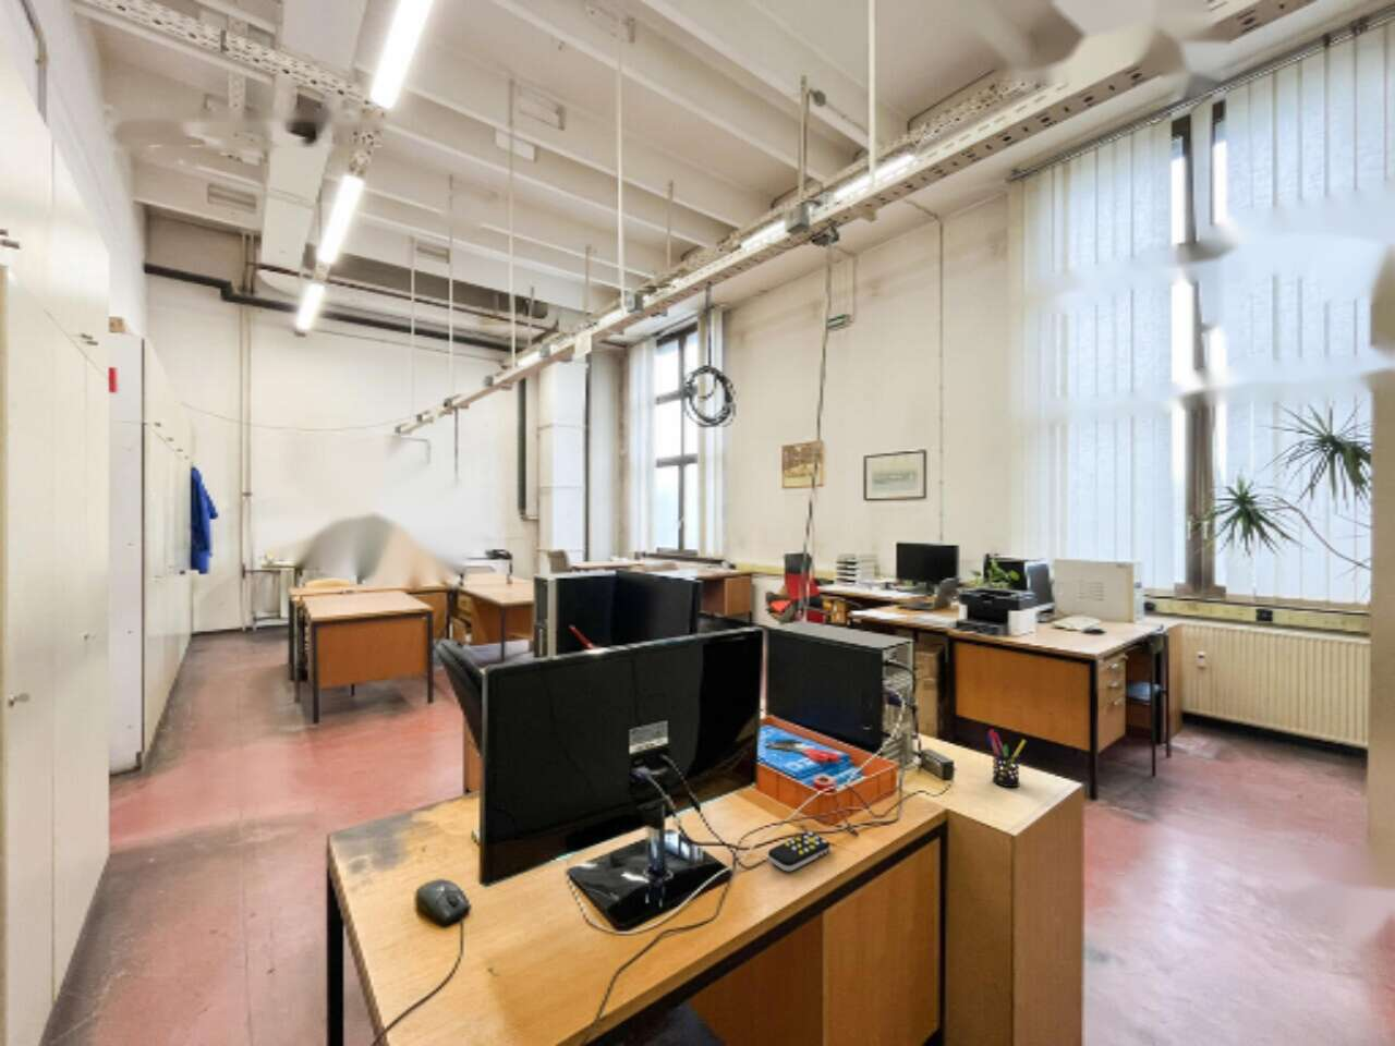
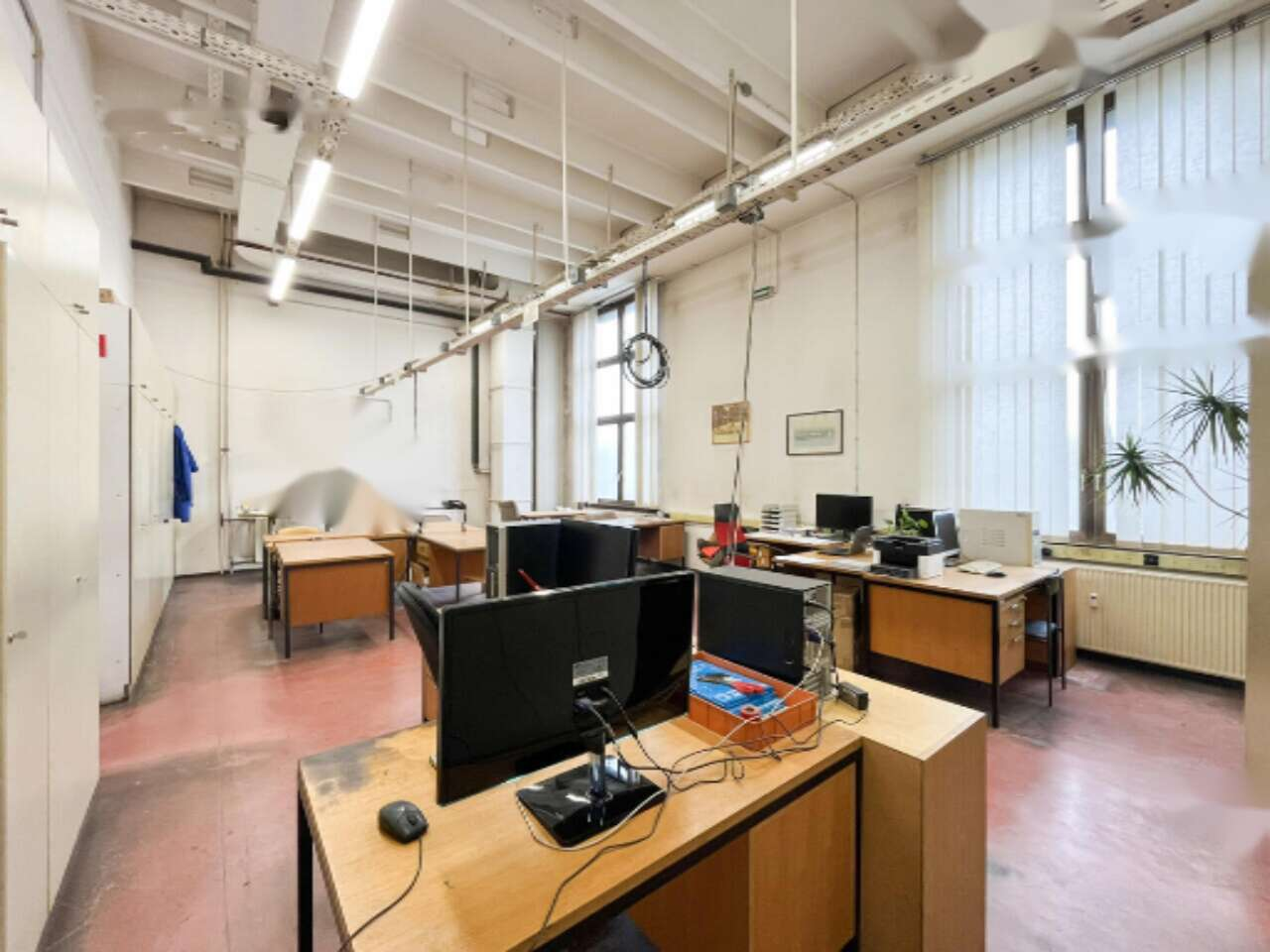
- remote control (799, 850)
- pen holder (1004, 757)
